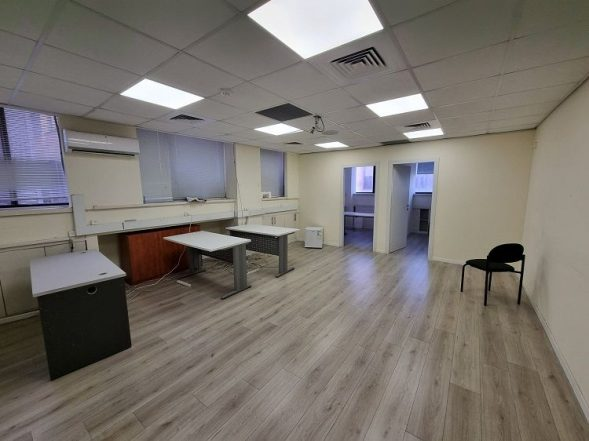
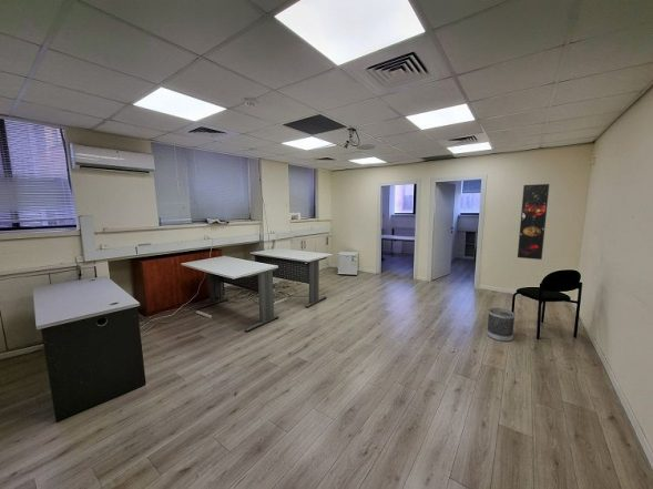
+ wastebasket (500, 324)
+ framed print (532, 222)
